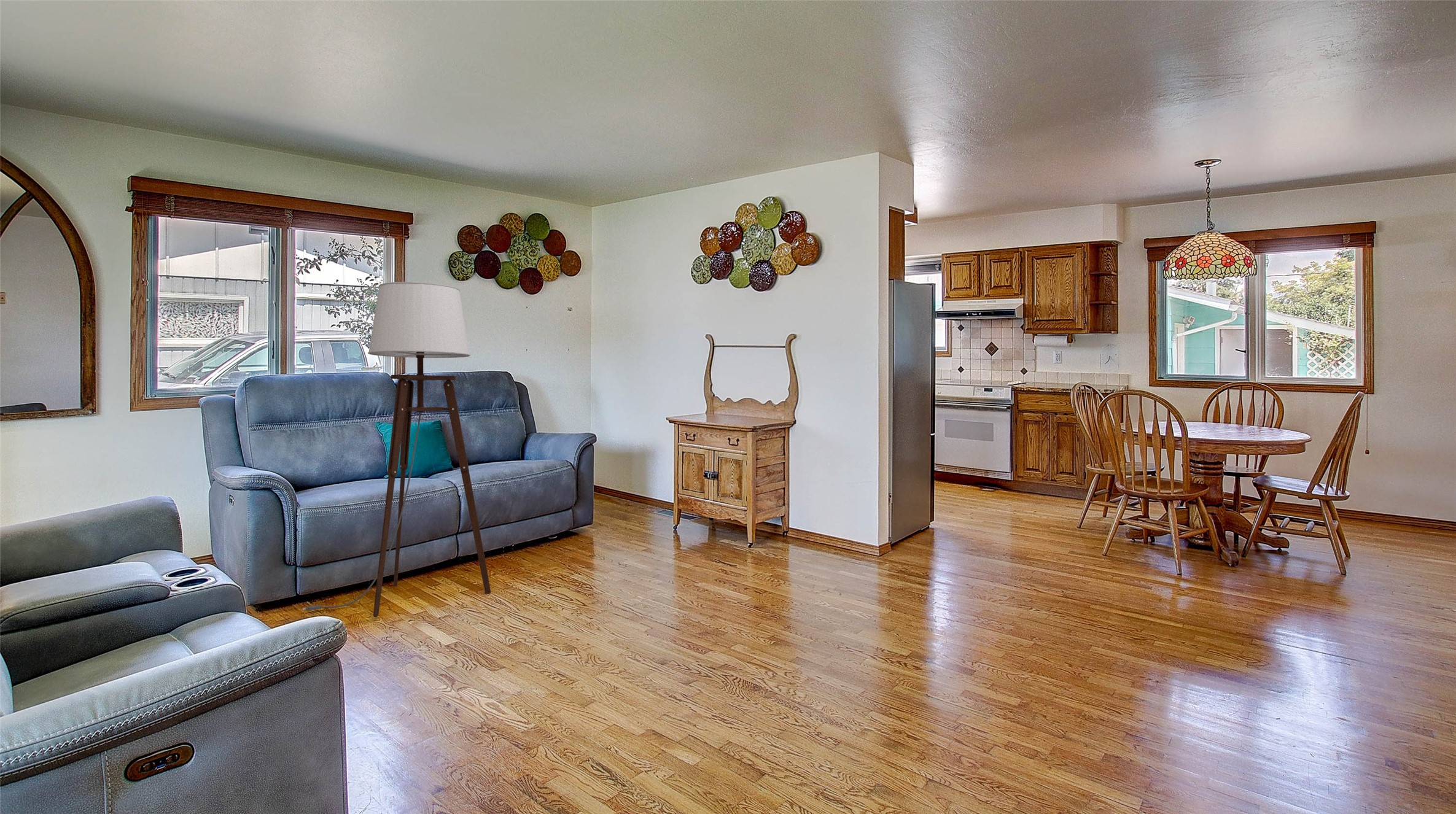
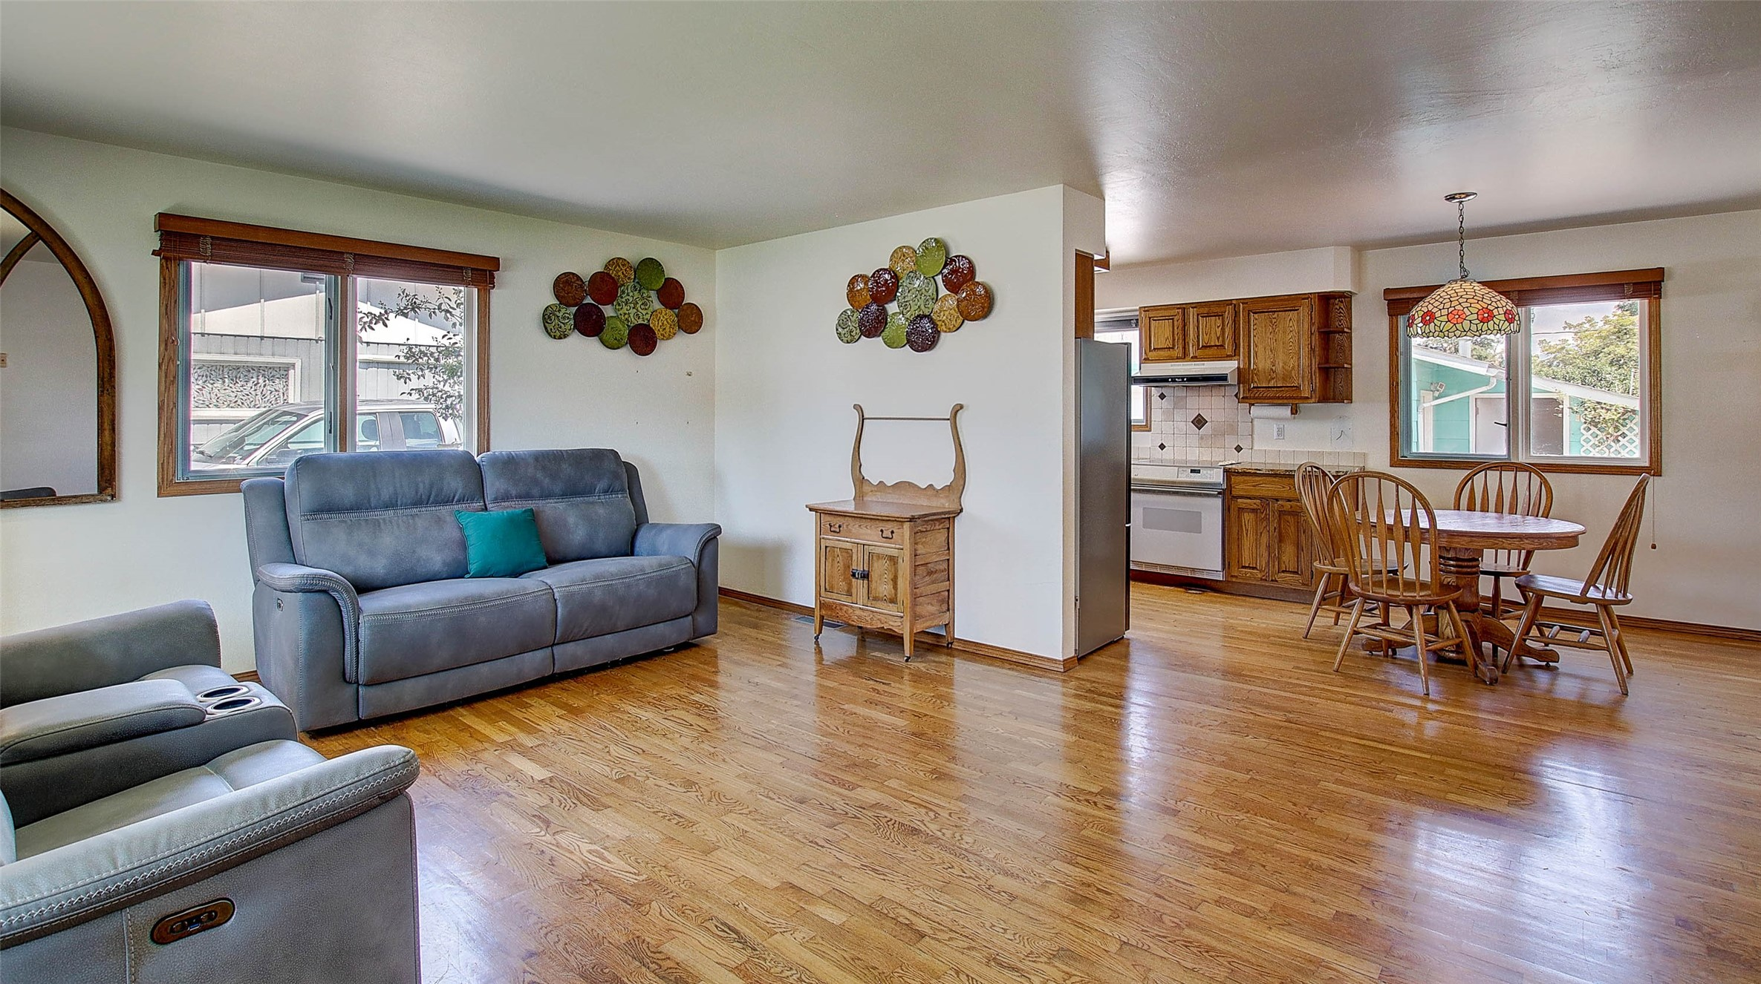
- floor lamp (397, 444)
